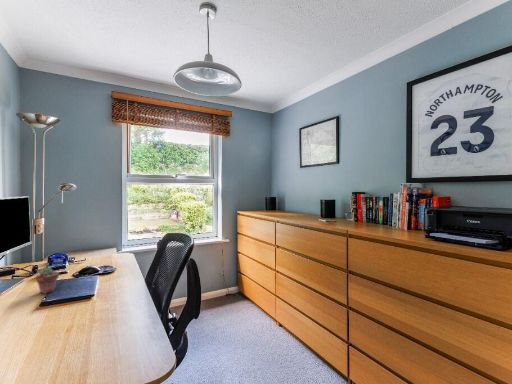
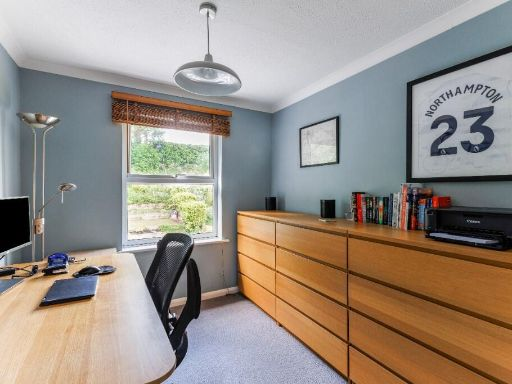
- potted succulent (47, 279)
